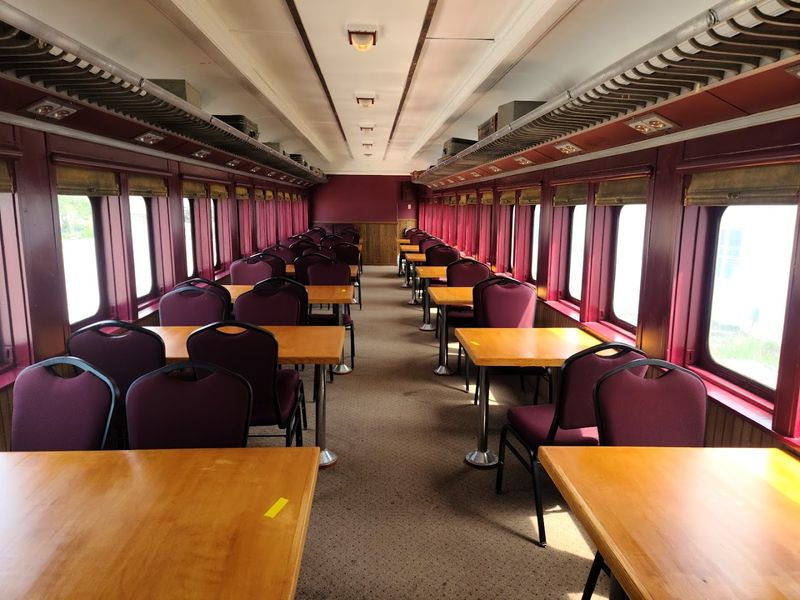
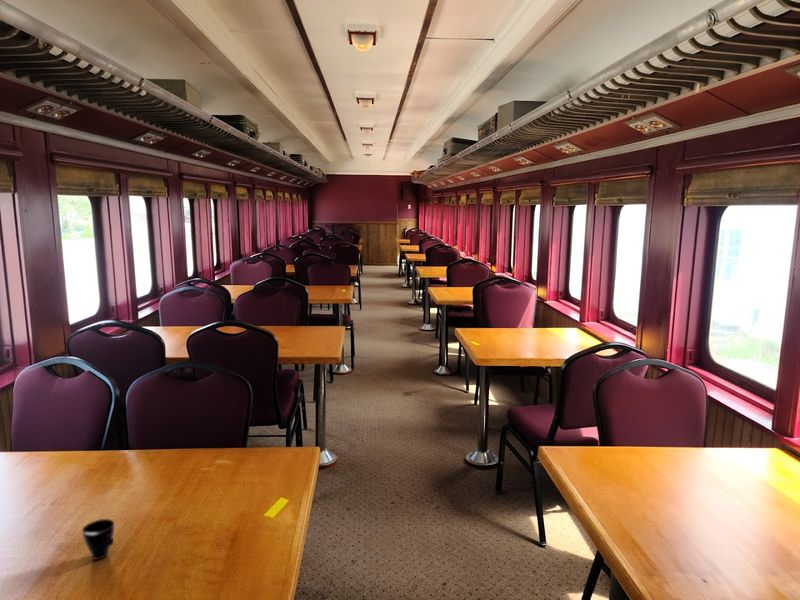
+ cup (102, 542)
